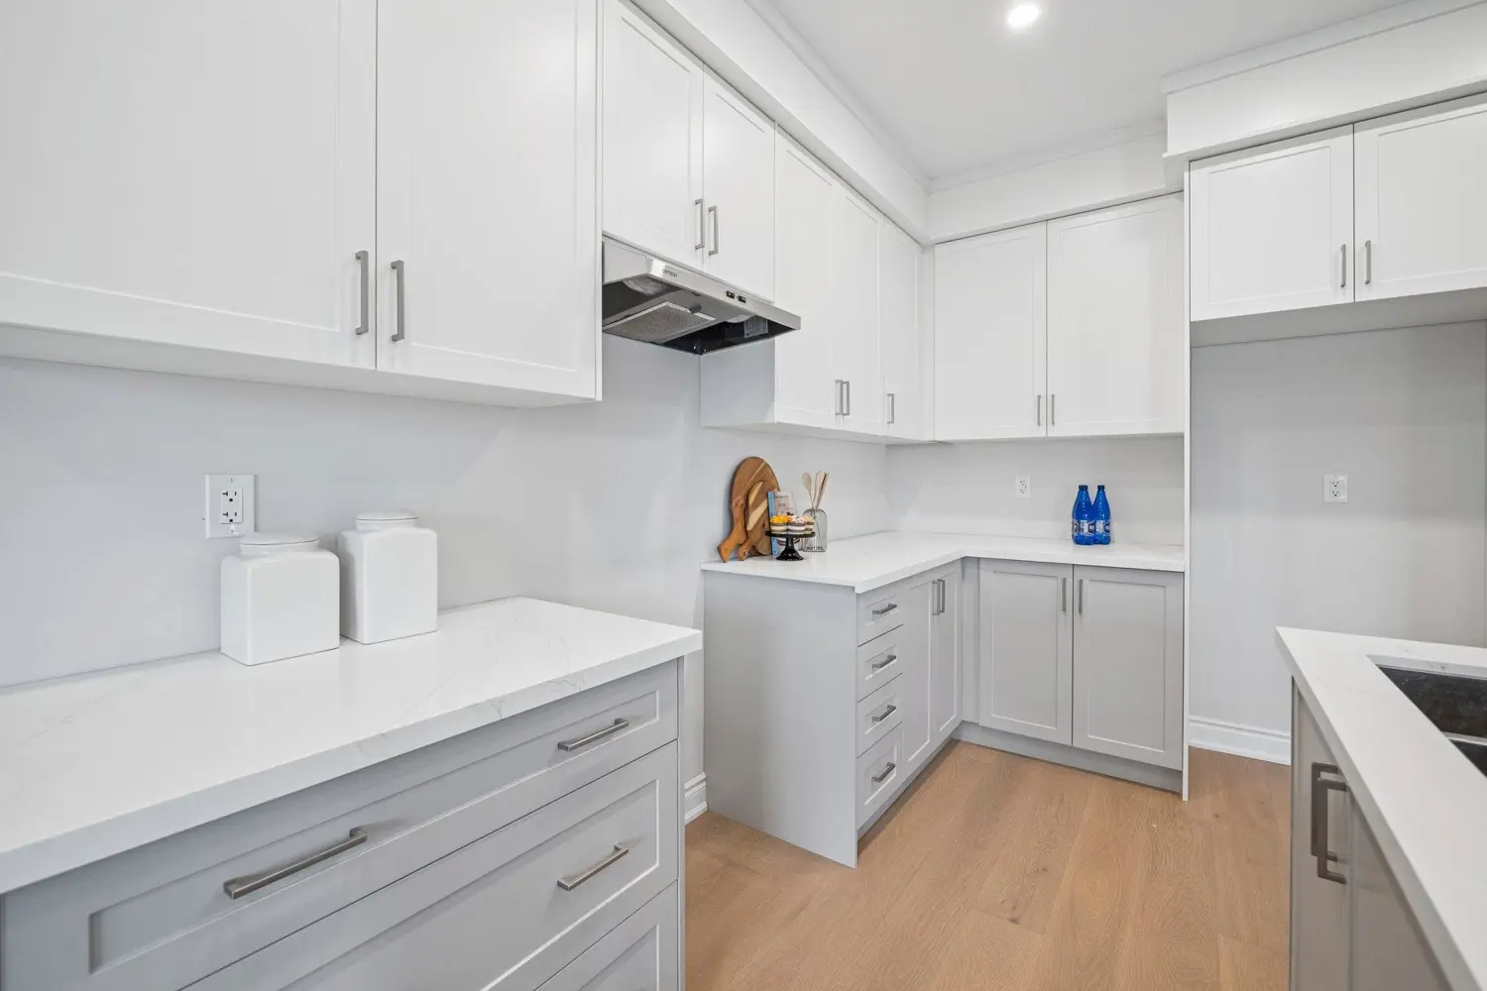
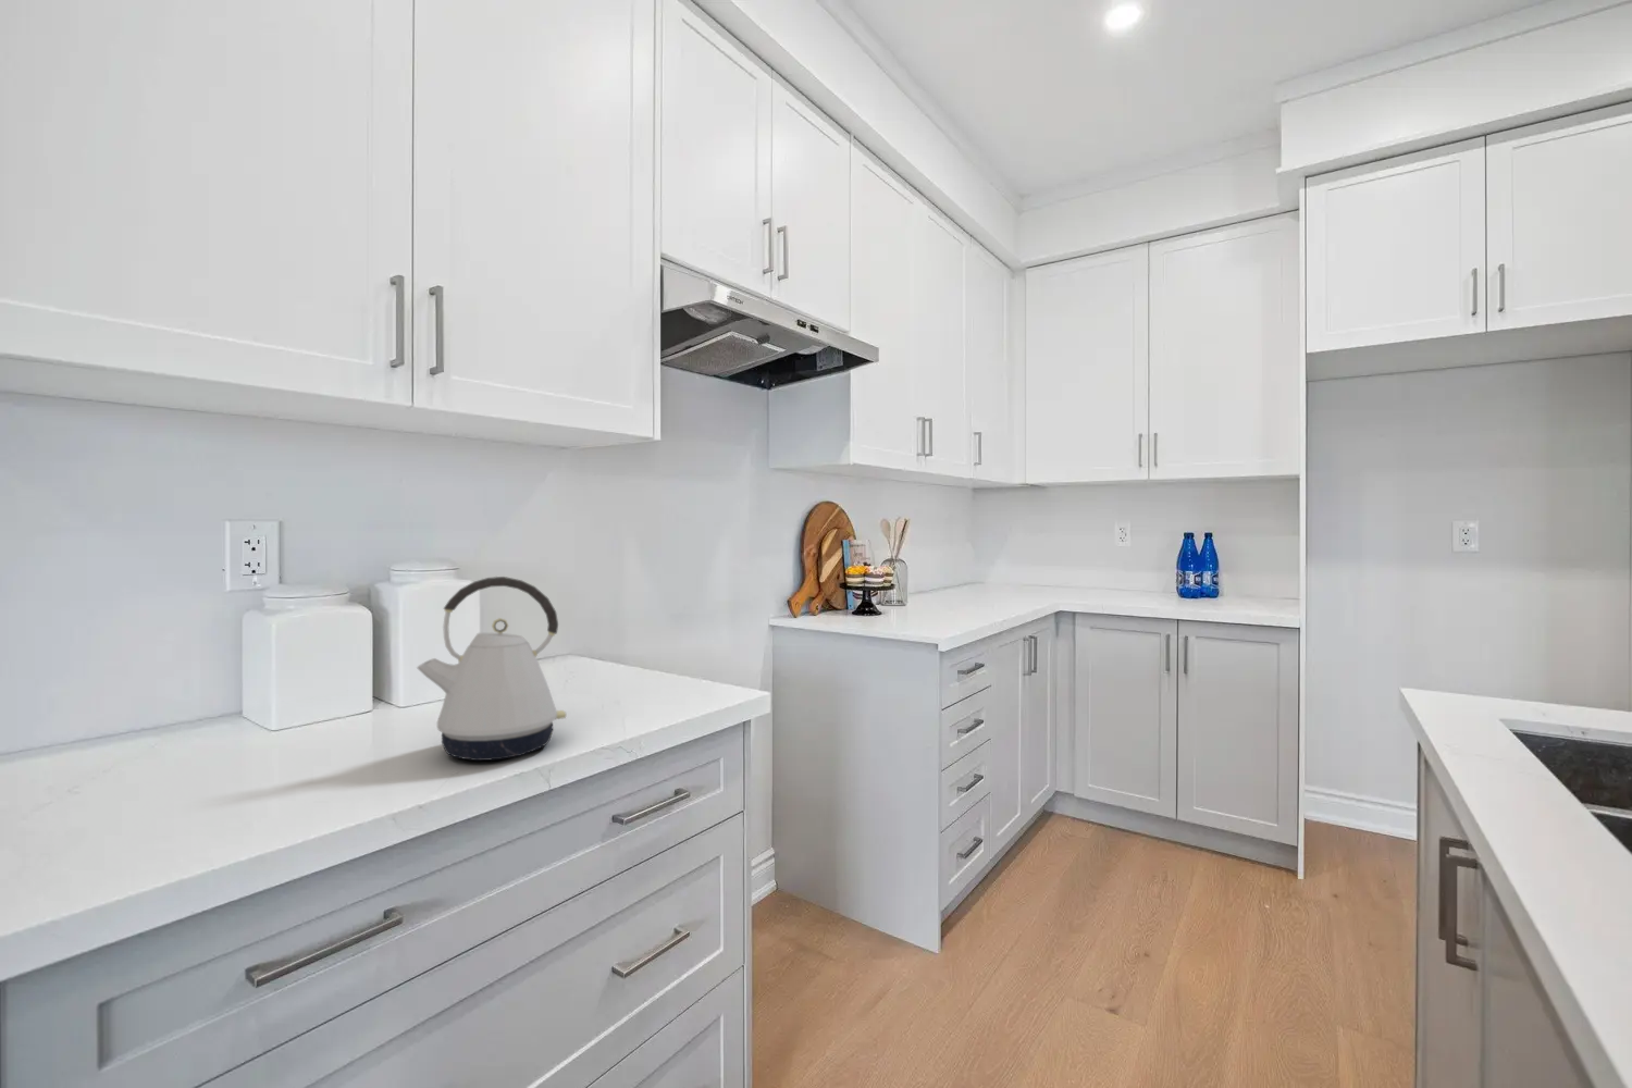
+ kettle (494, 663)
